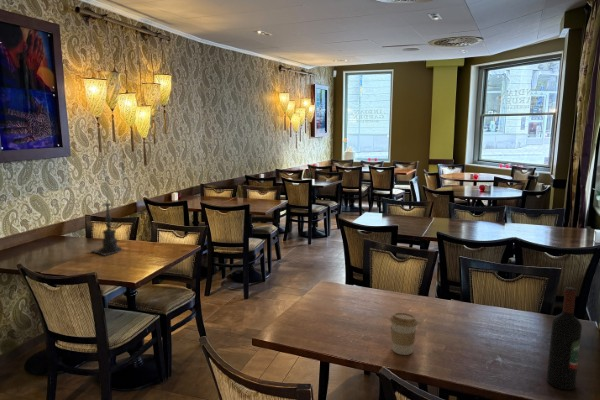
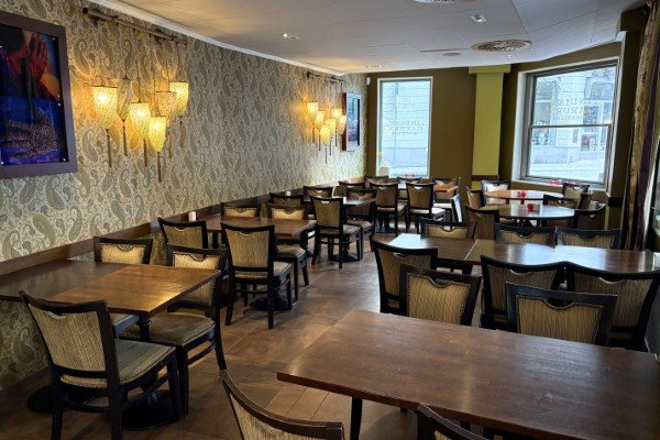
- candle holder (107, 223)
- wine bottle (565, 336)
- coffee cup (403, 332)
